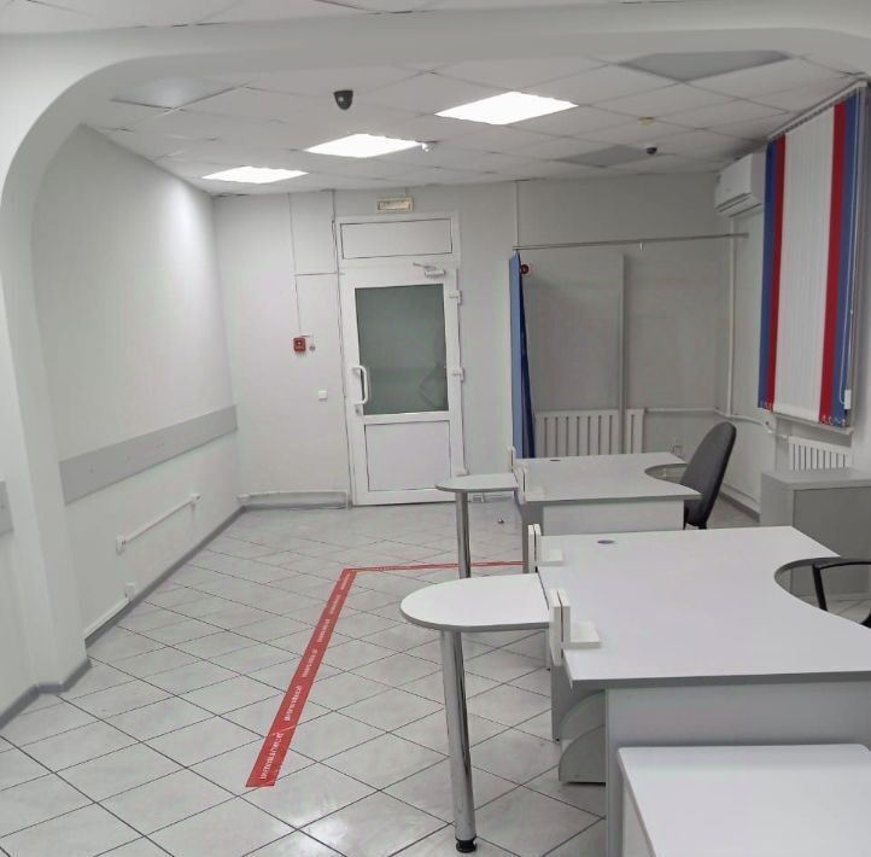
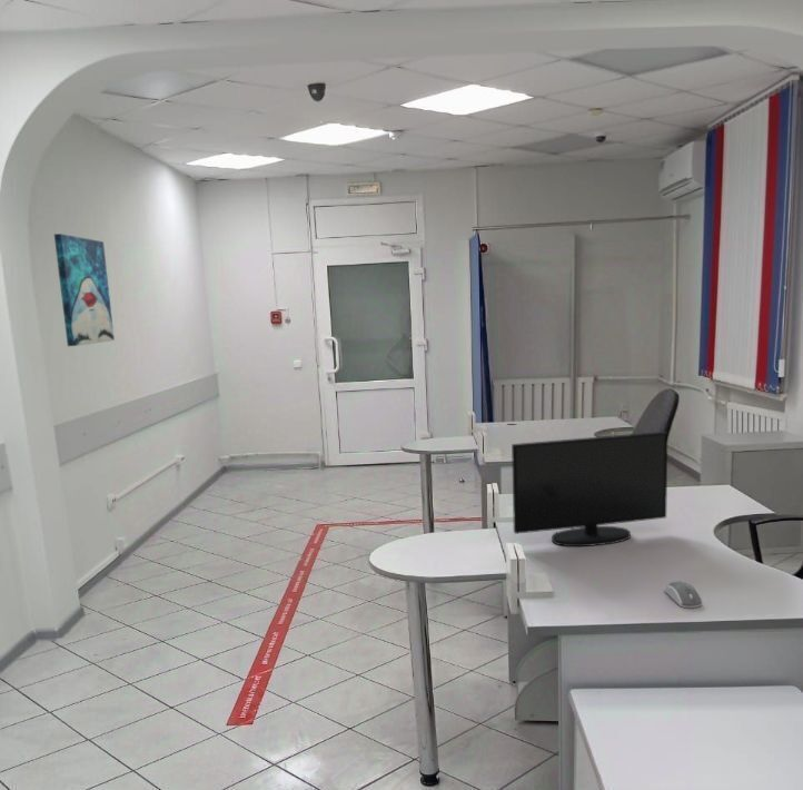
+ wall art (86, 290)
+ monitor (591, 488)
+ computer mouse (682, 590)
